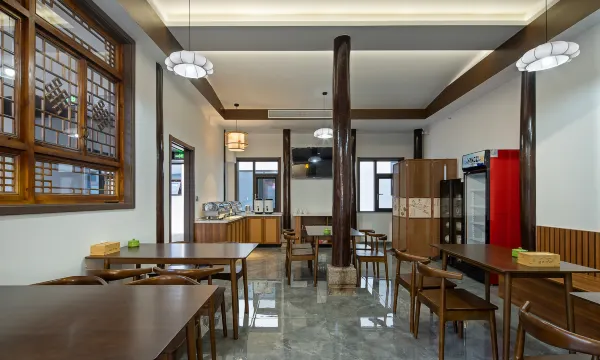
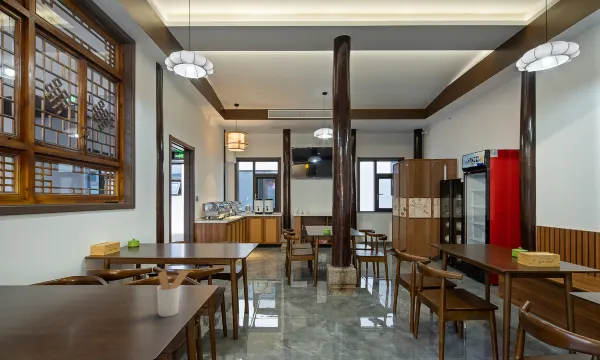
+ utensil holder (173, 291)
